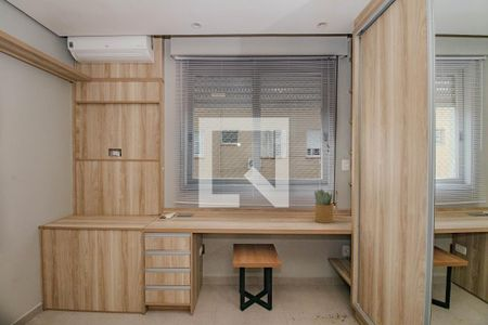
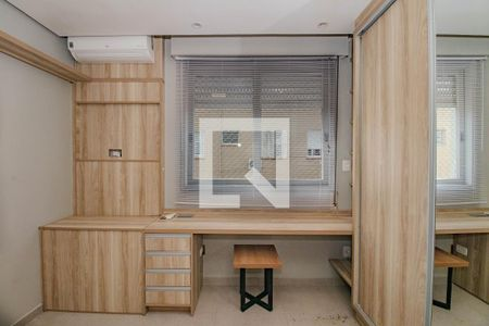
- potted plant (323, 205)
